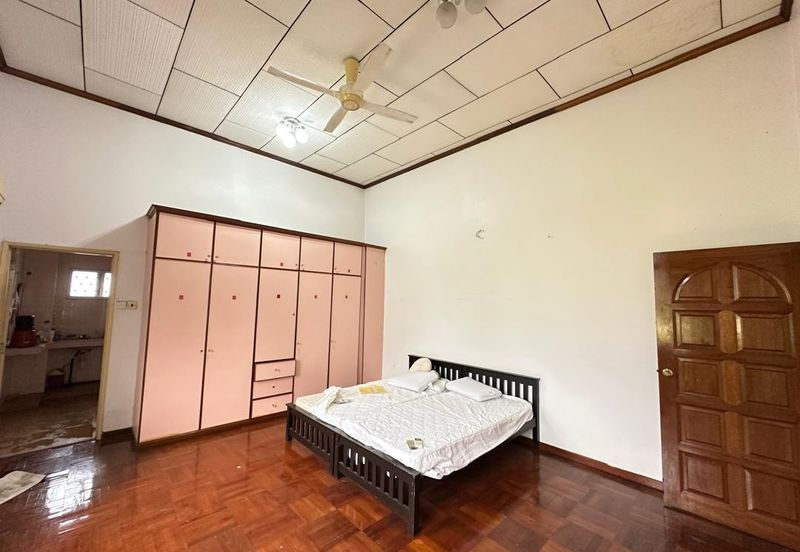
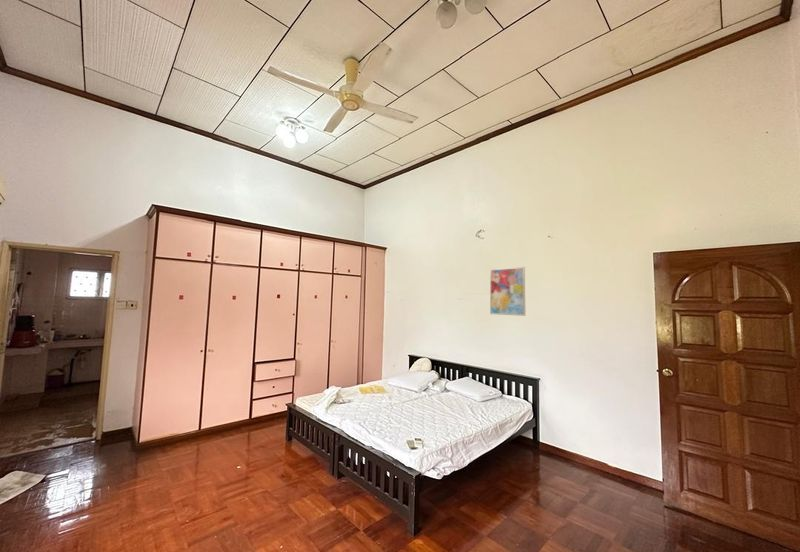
+ wall art (506, 291)
